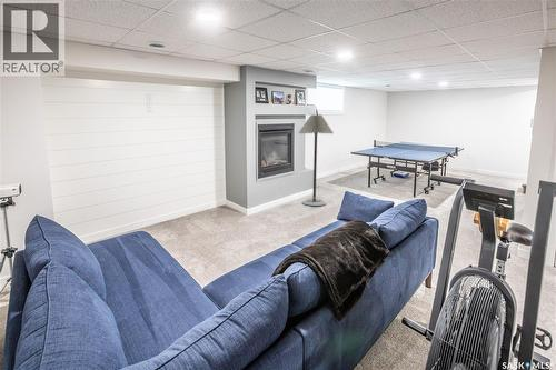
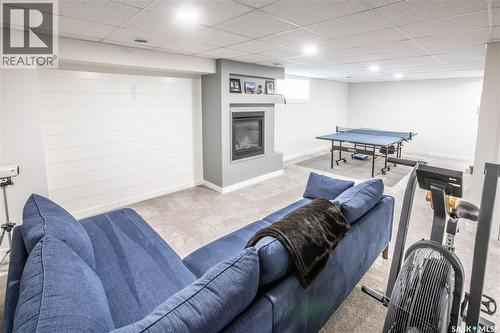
- floor lamp (315, 159)
